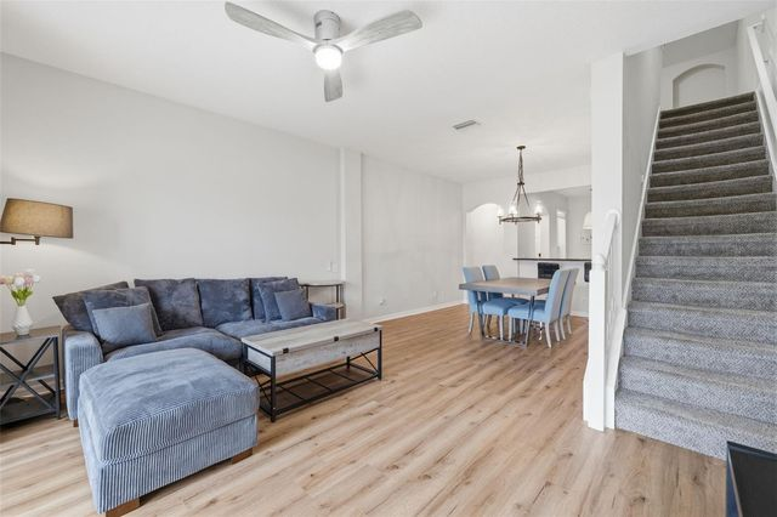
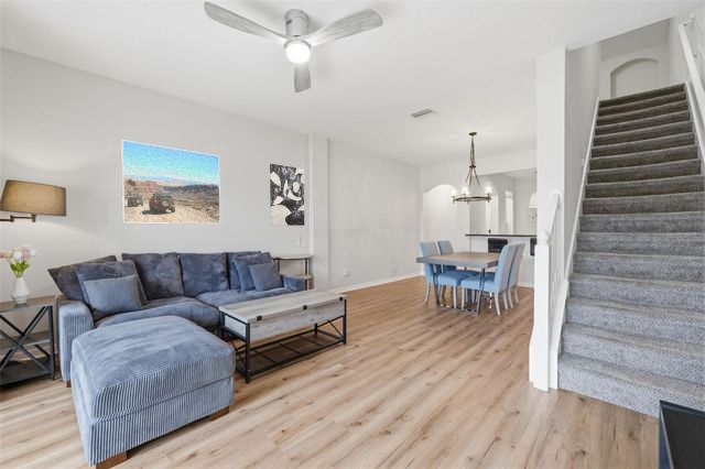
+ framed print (175, 185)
+ wall art (288, 196)
